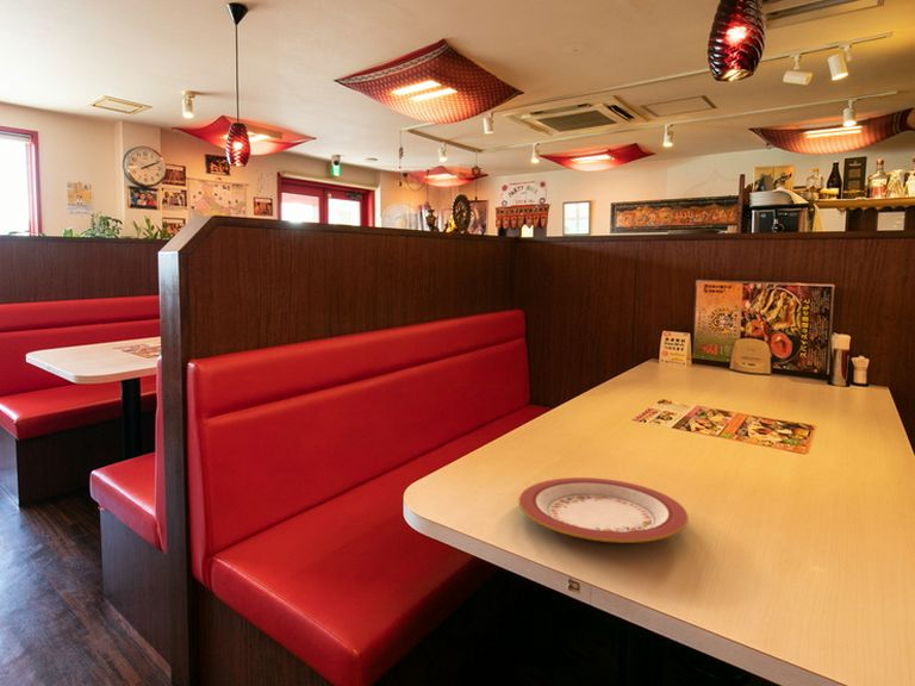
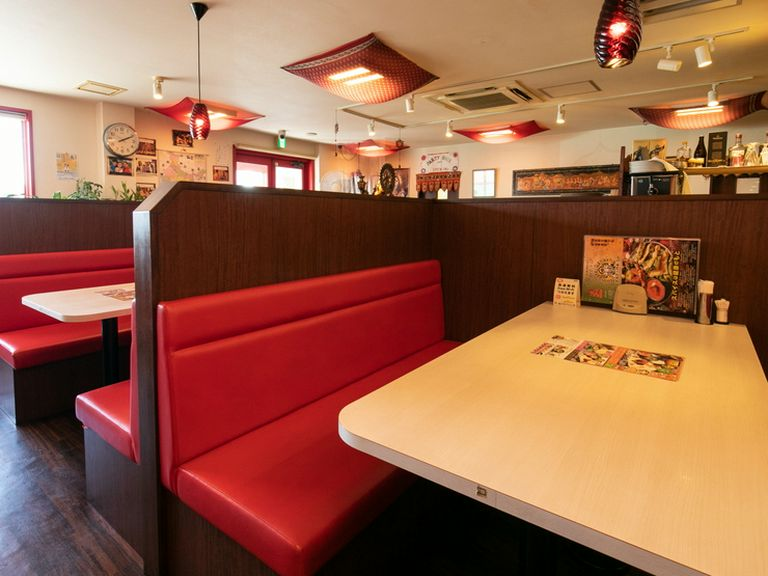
- plate (599, 510)
